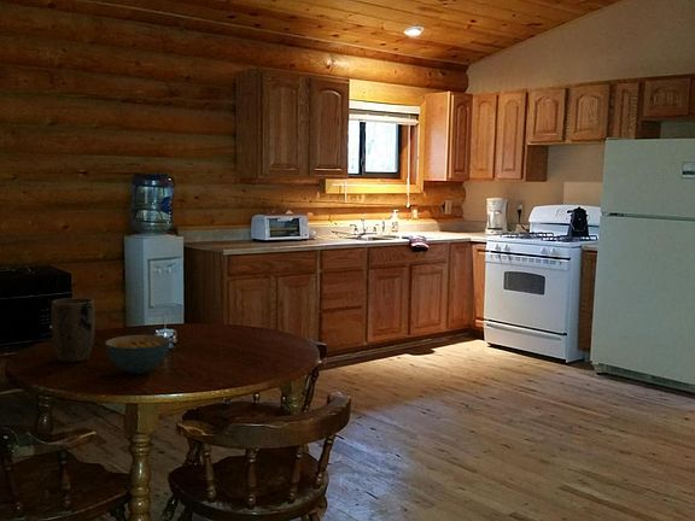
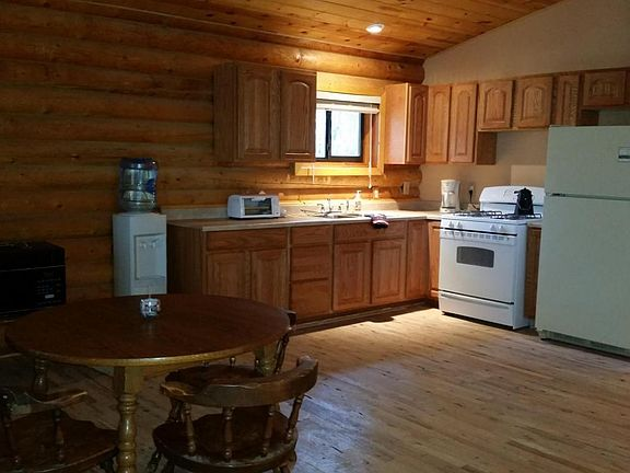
- plant pot (74, 329)
- cereal bowl (138, 356)
